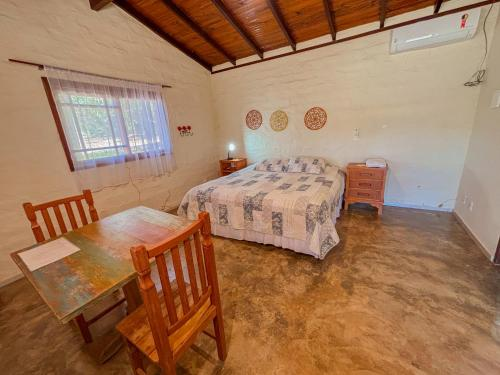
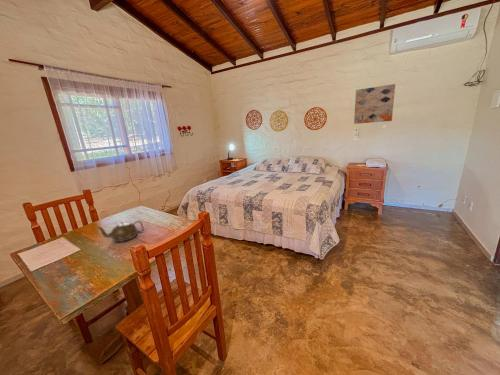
+ wall art (373, 105)
+ teapot (121, 230)
